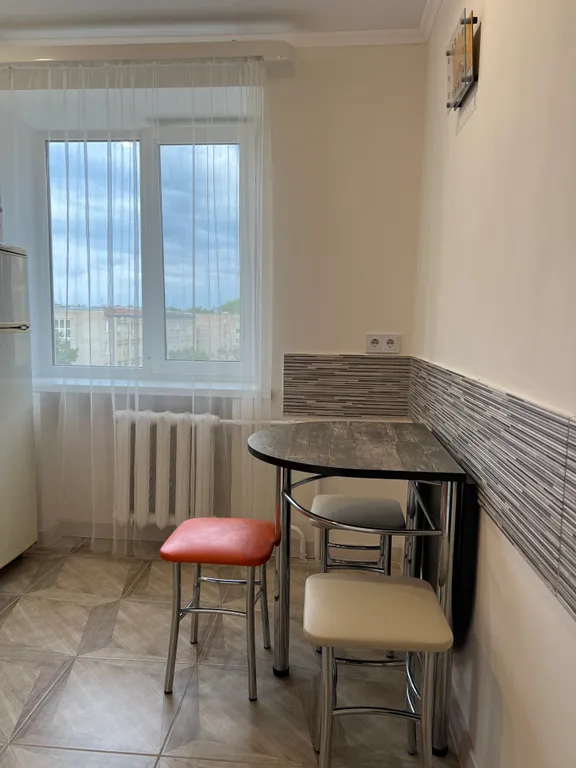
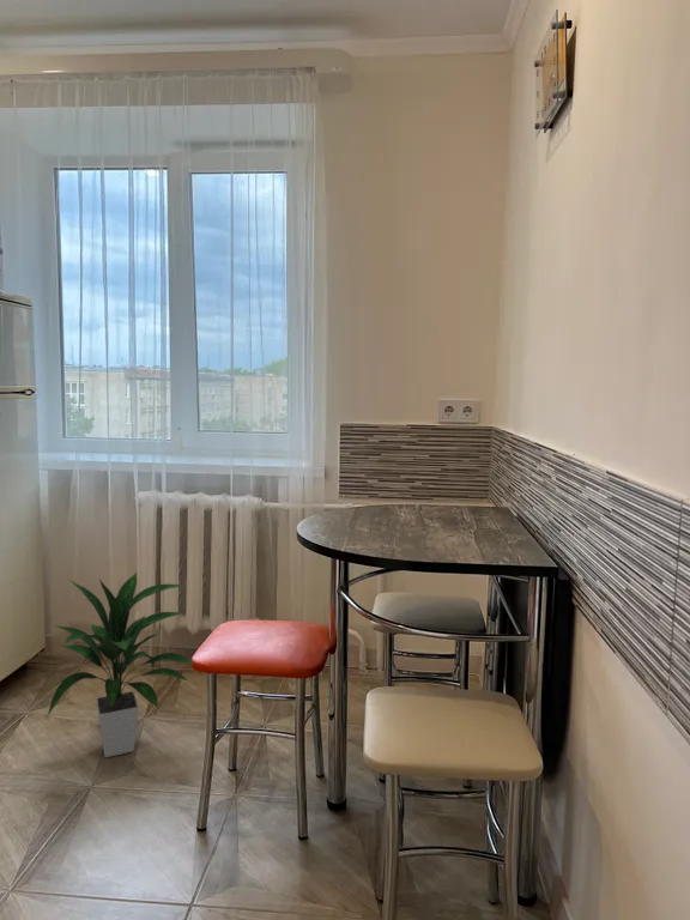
+ indoor plant (119, 659)
